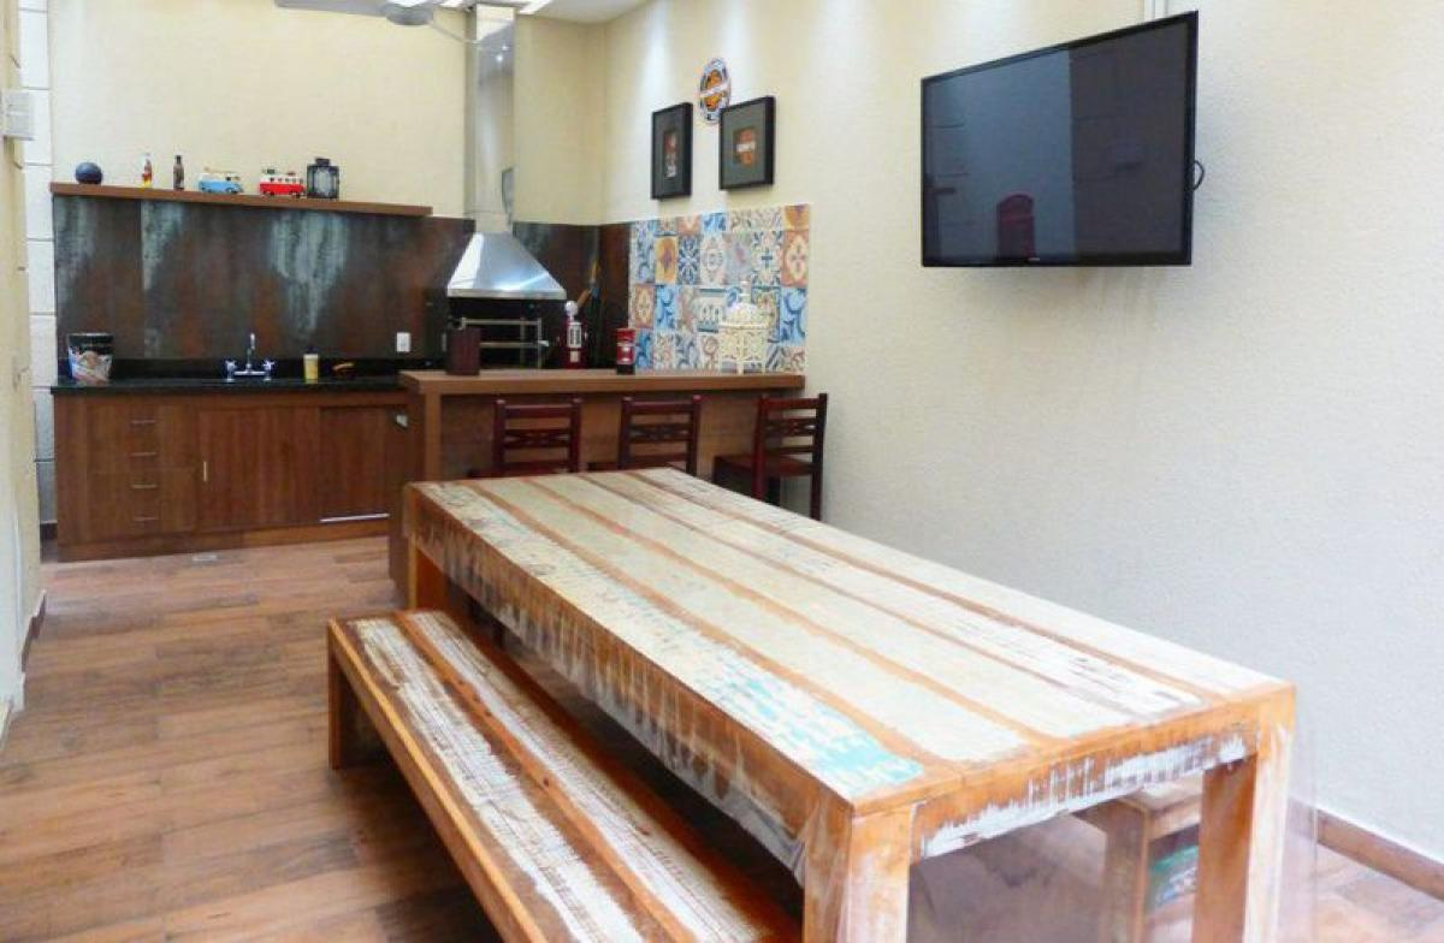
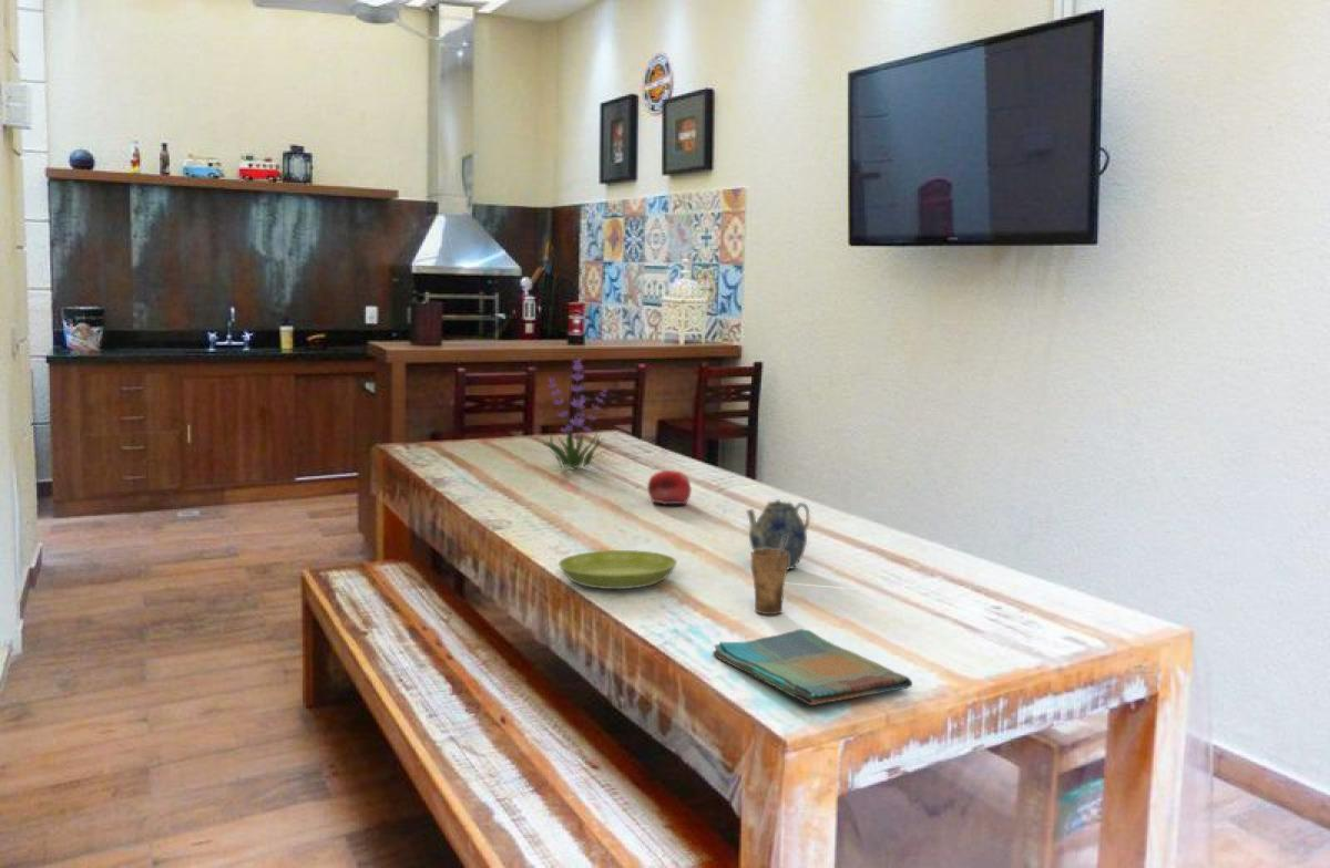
+ saucer (617, 570)
+ plant (576, 413)
+ teapot (778, 533)
+ dish towel (808, 663)
+ cup (769, 575)
+ fruit (668, 486)
